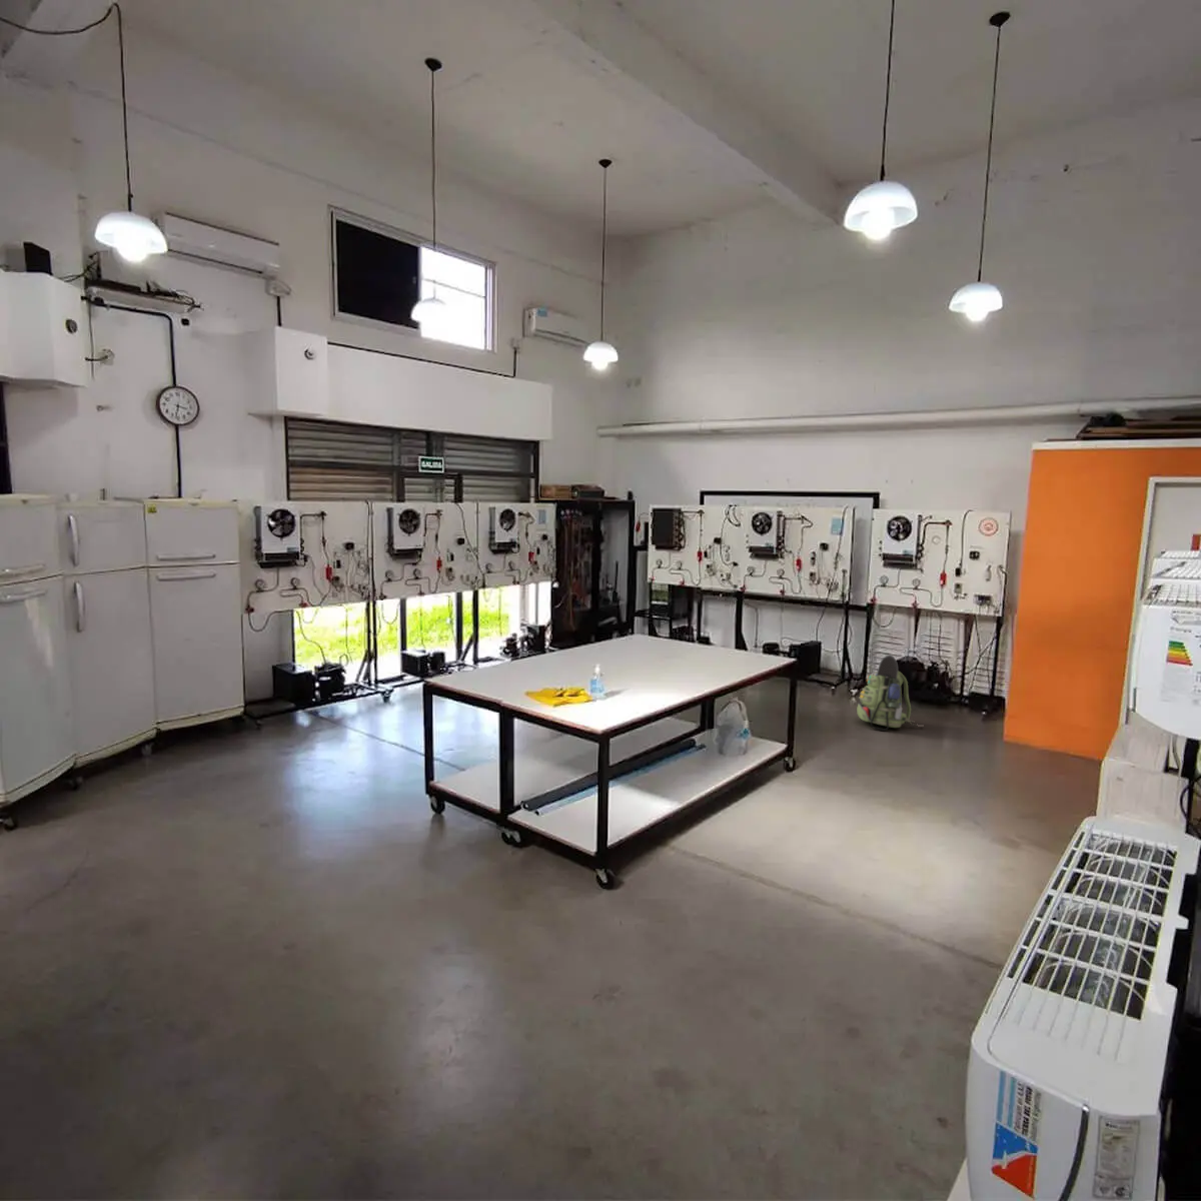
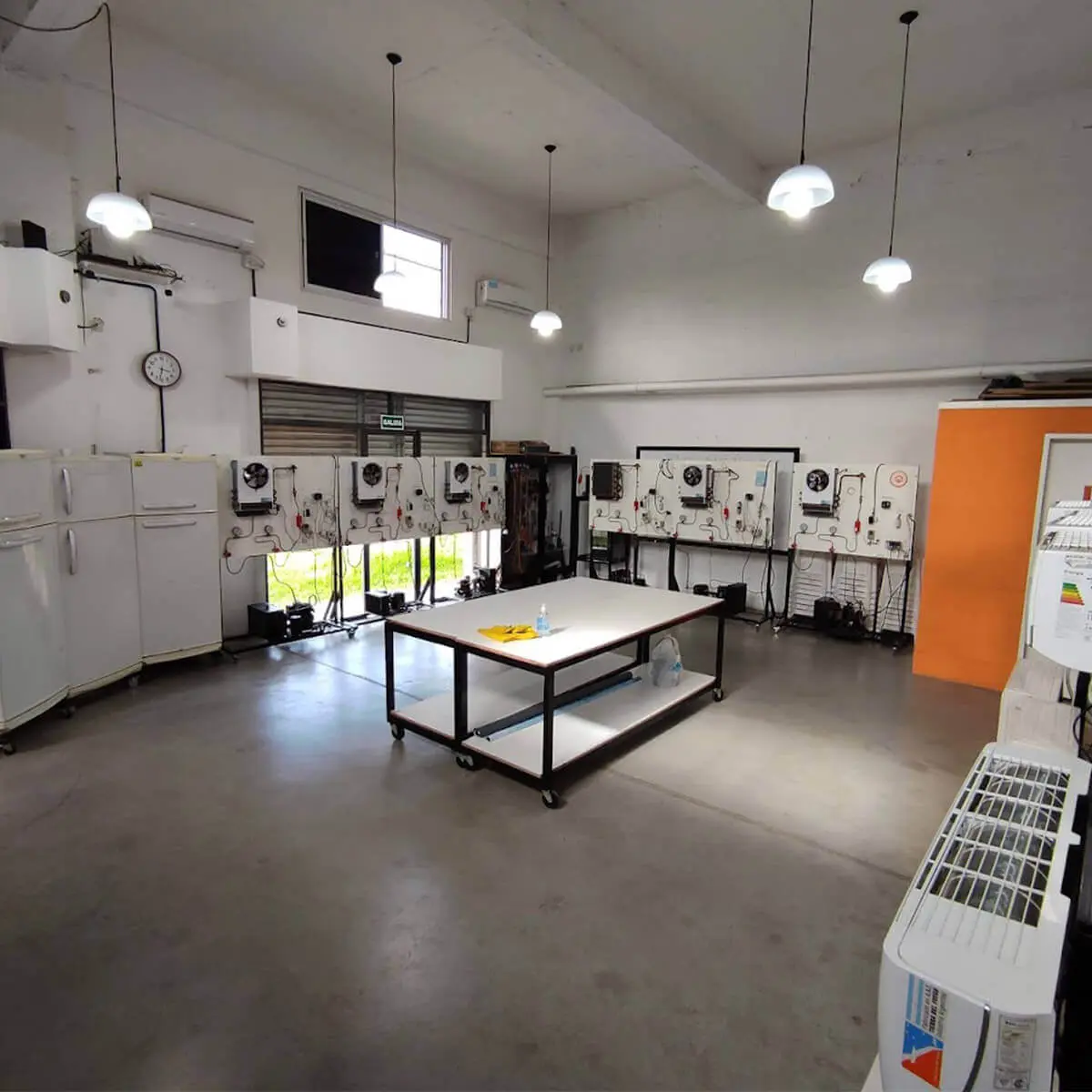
- backpack (891, 690)
